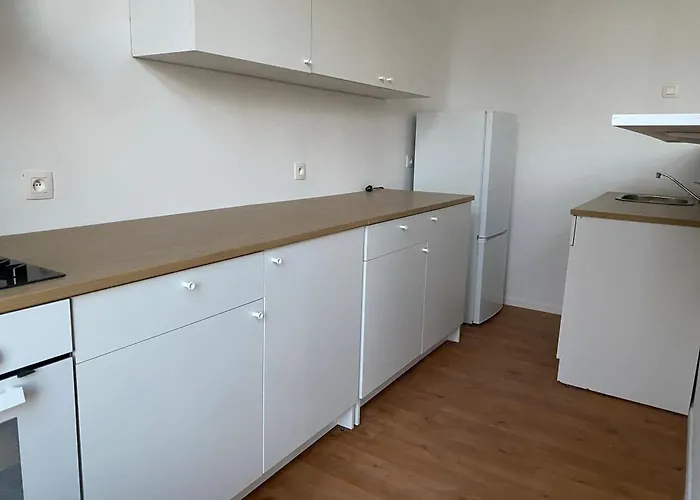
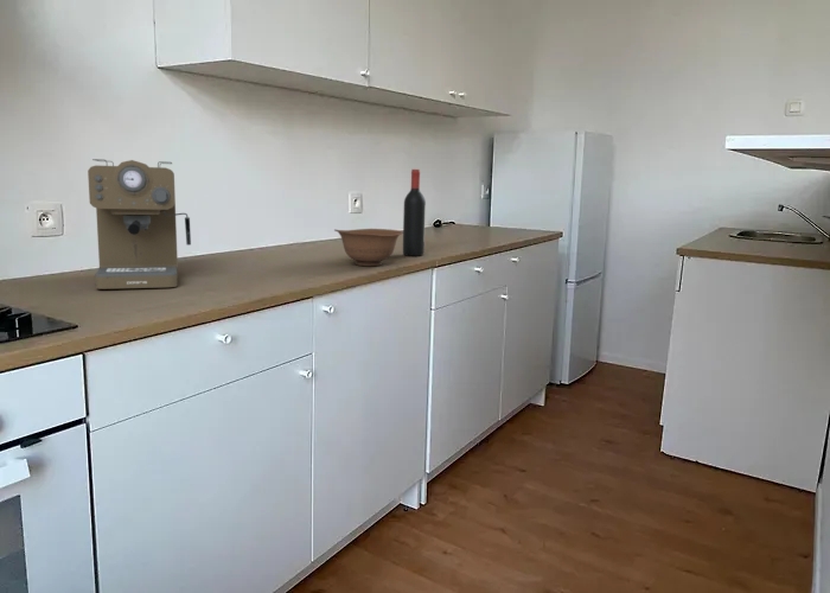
+ bowl (368, 247)
+ wine bottle (414, 212)
+ coffee maker (143, 222)
